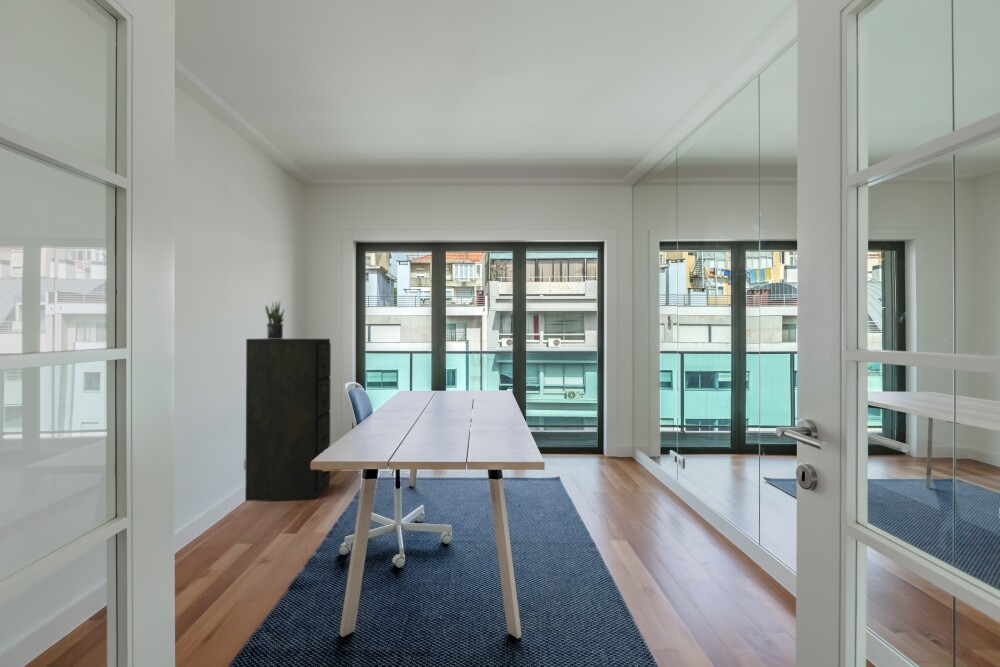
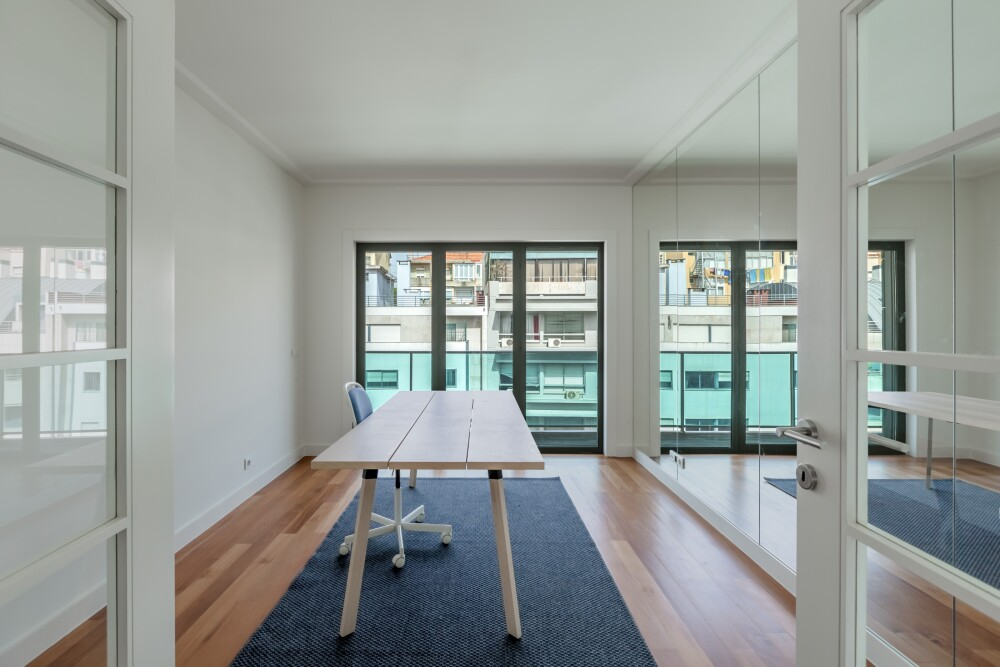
- potted plant (274, 319)
- filing cabinet (292, 415)
